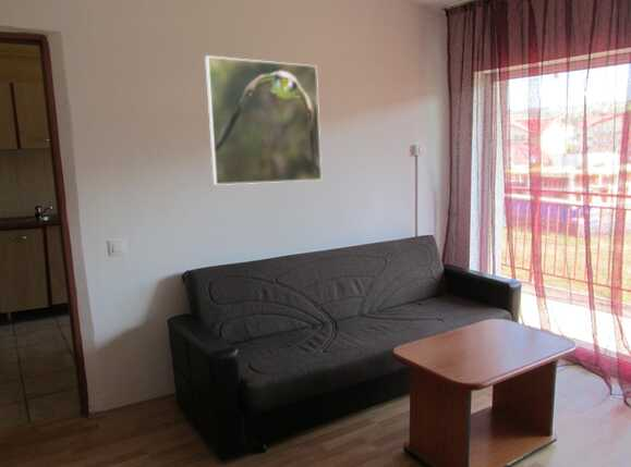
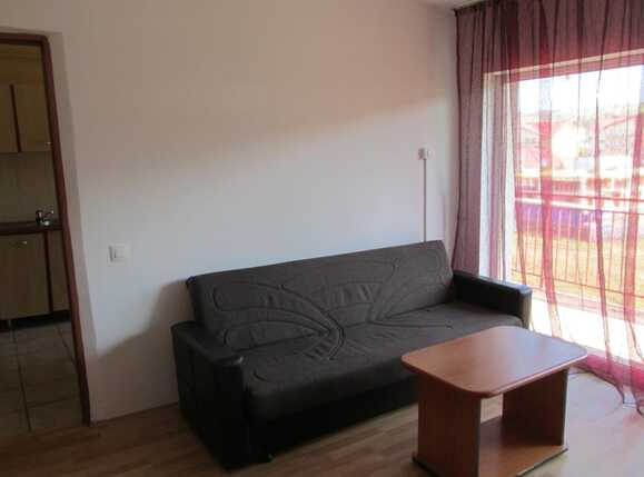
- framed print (267, 122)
